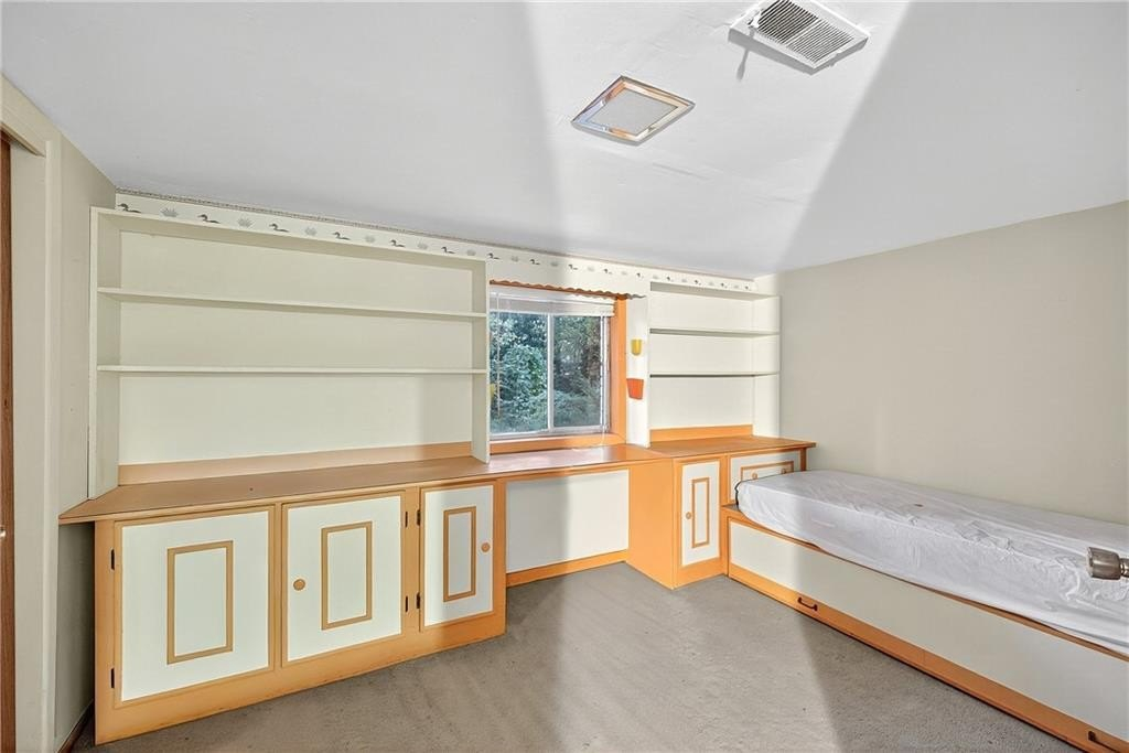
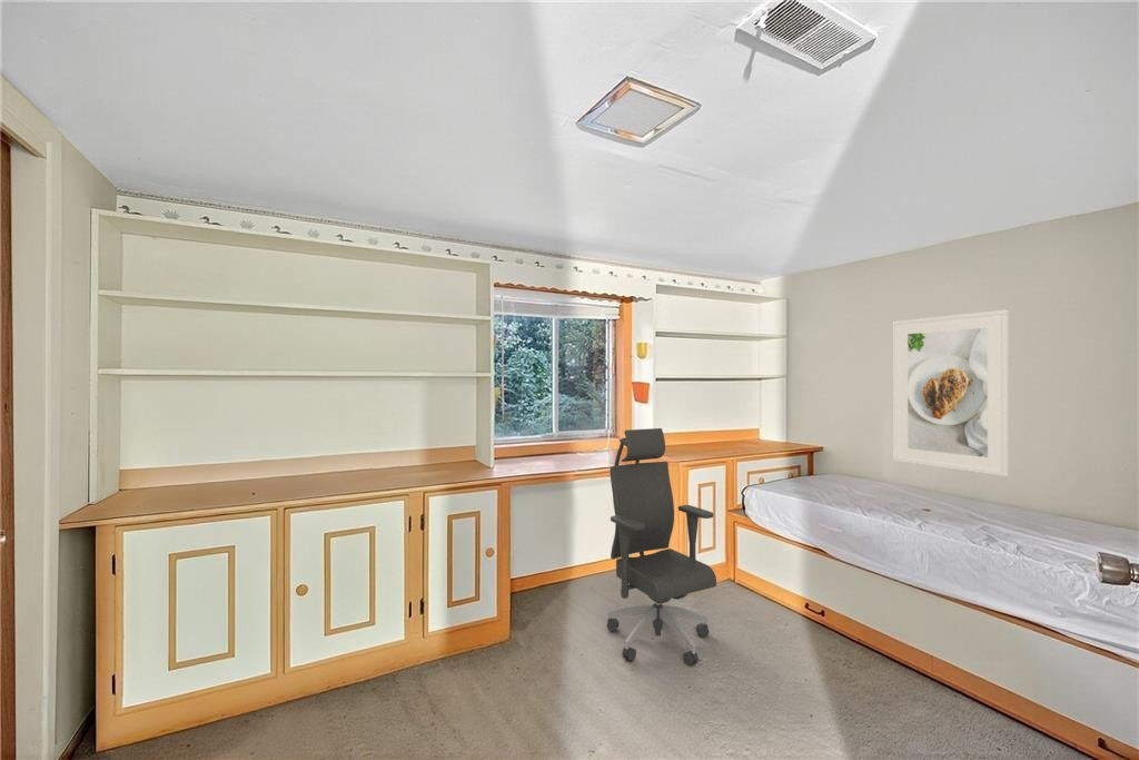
+ office chair (655, 534)
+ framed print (945, 392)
